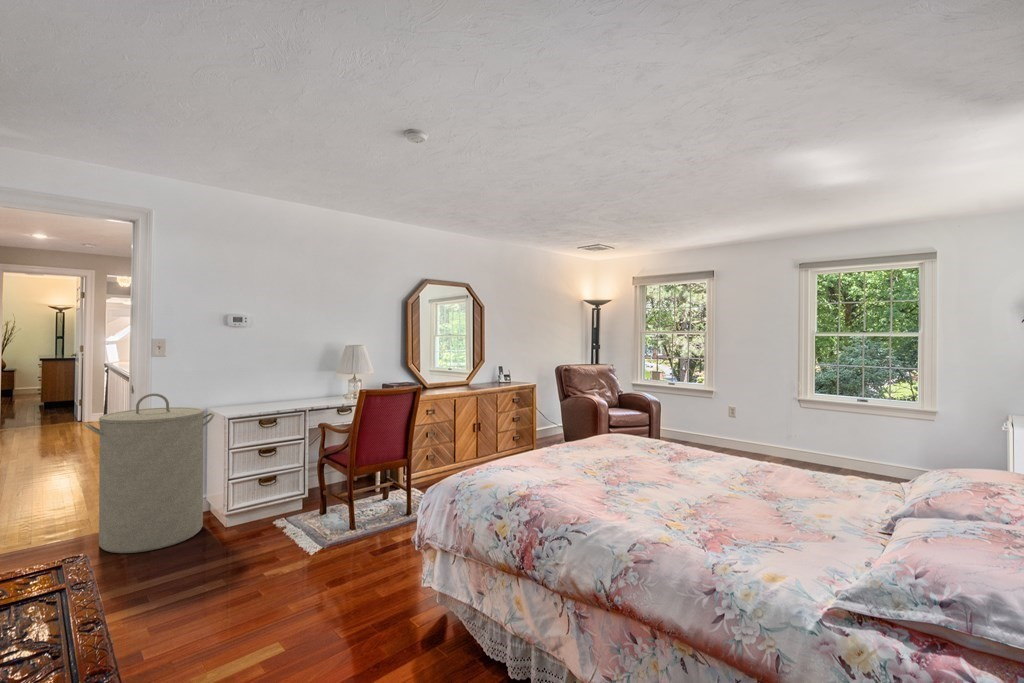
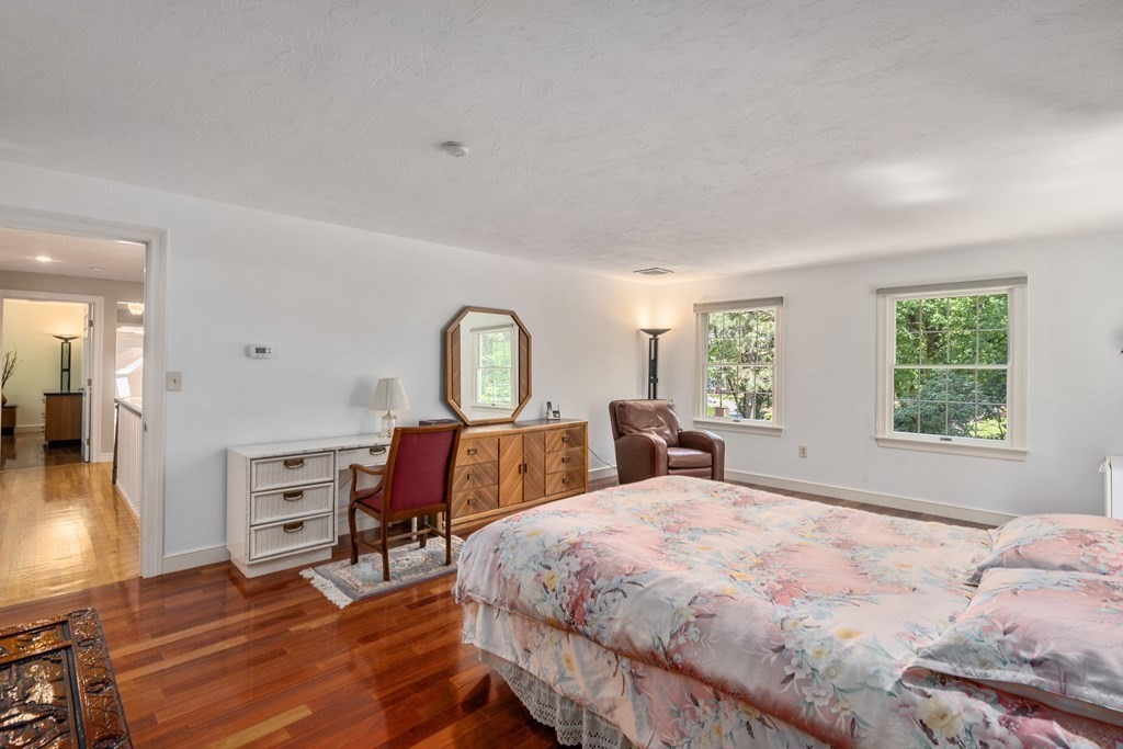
- laundry hamper (154, 464)
